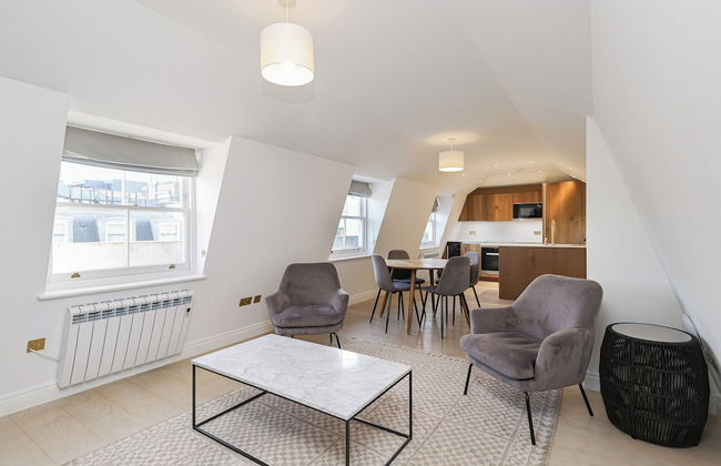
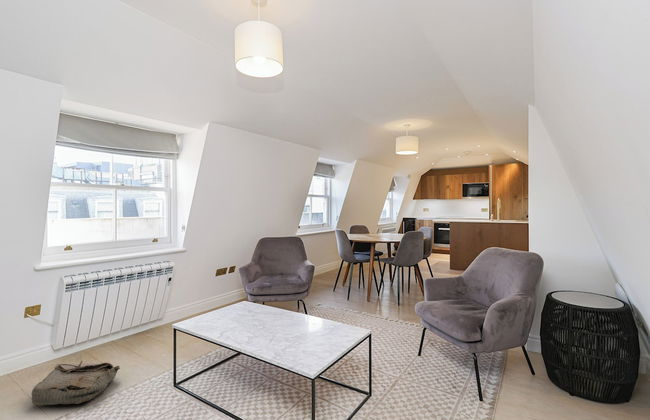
+ bag (73, 378)
